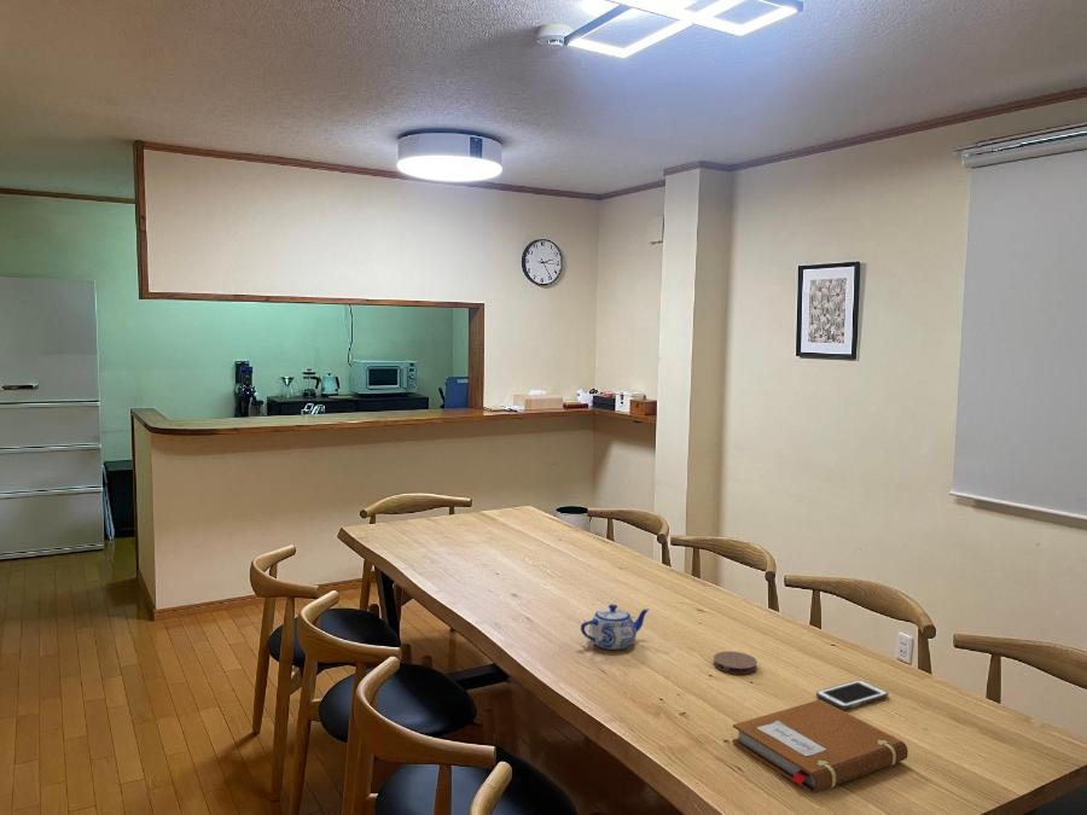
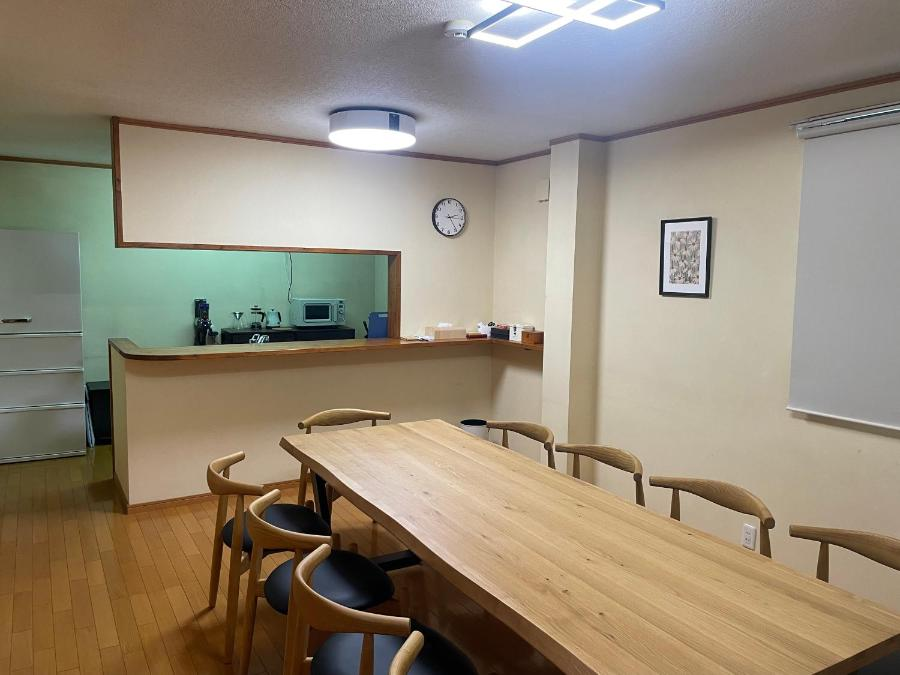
- coaster (734, 662)
- notebook (815, 744)
- cell phone (851, 694)
- teapot (615, 623)
